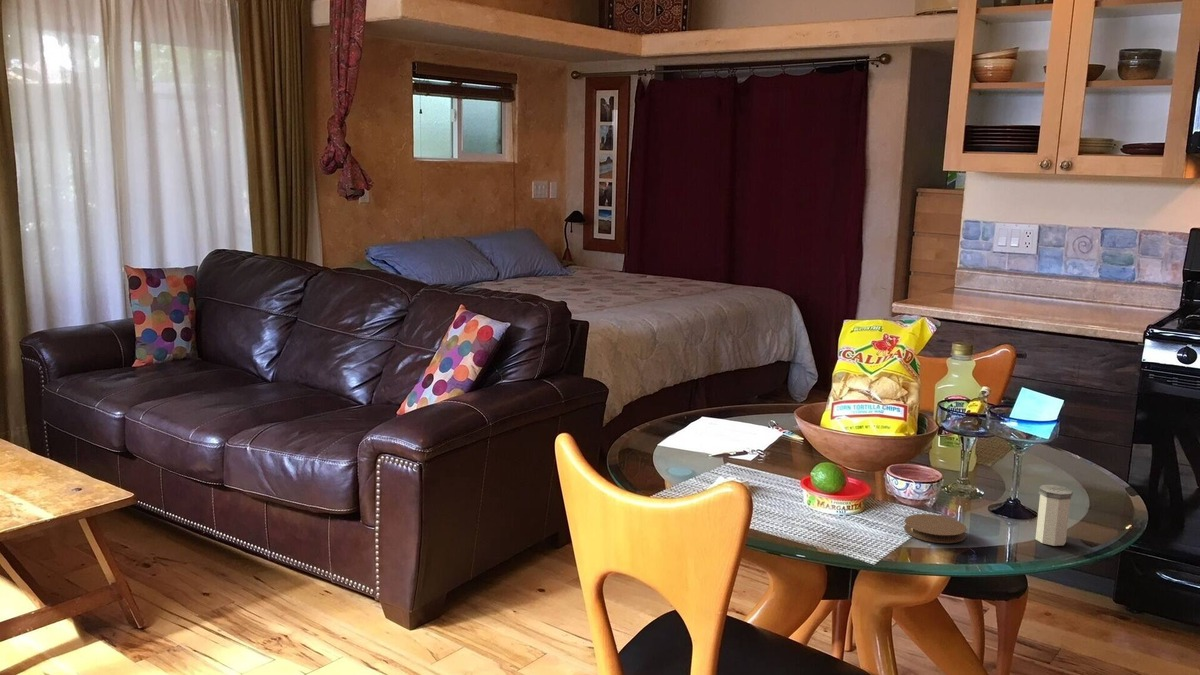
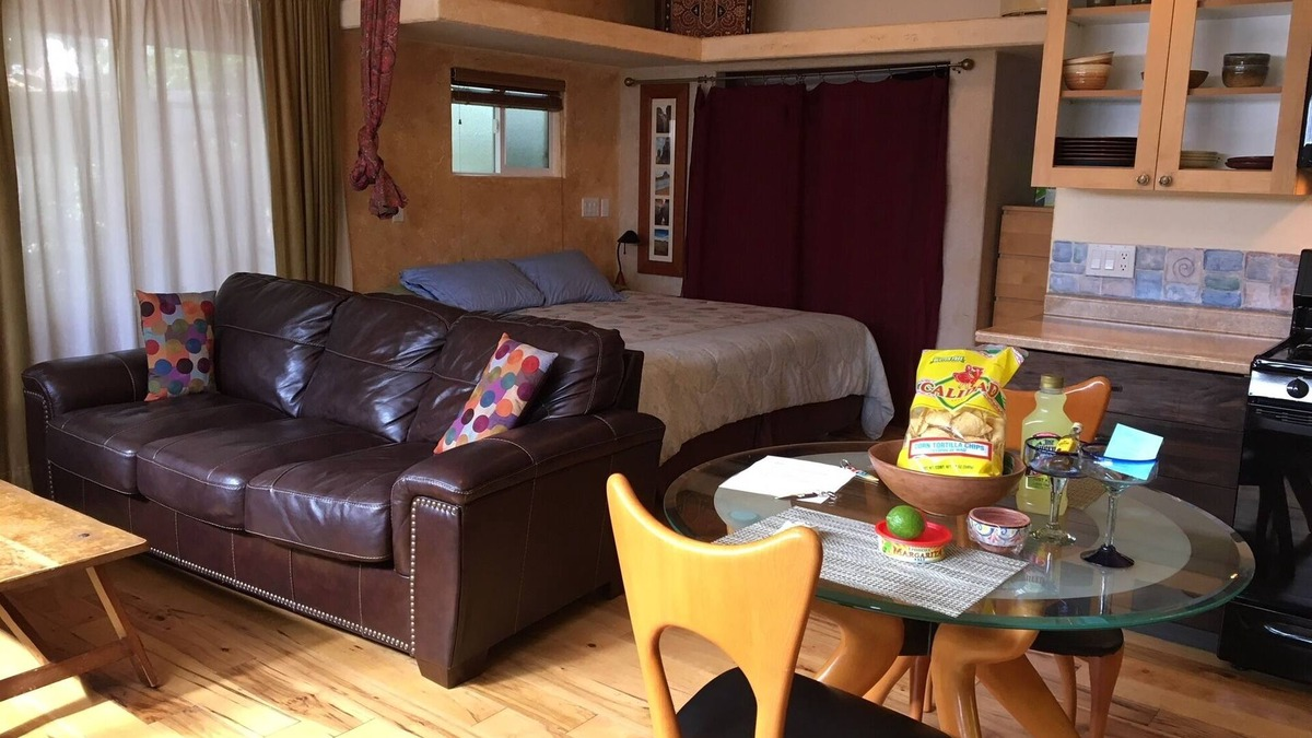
- coaster (934, 528)
- salt shaker (1053, 515)
